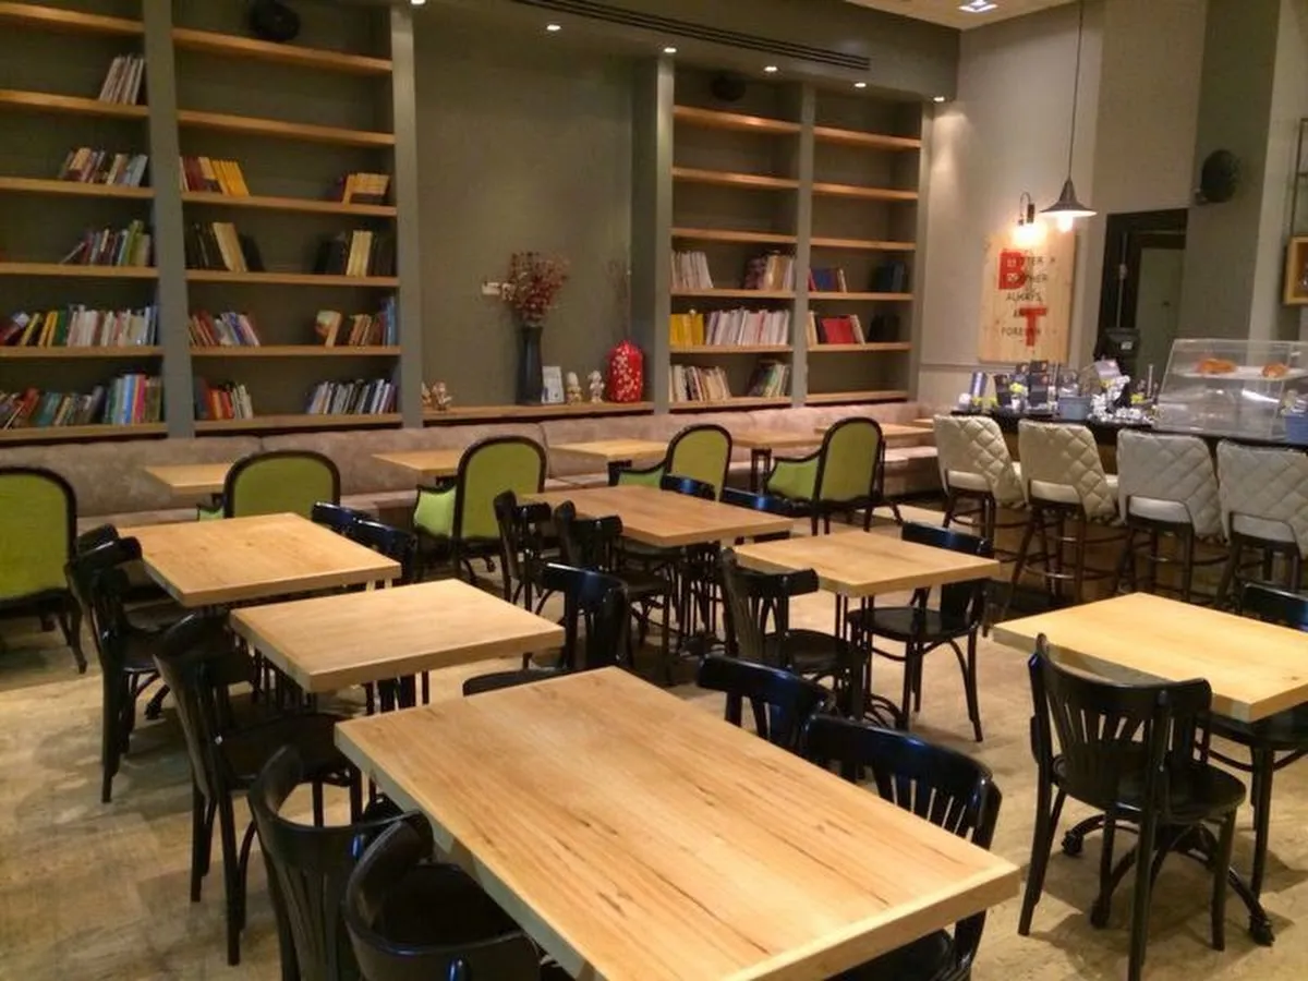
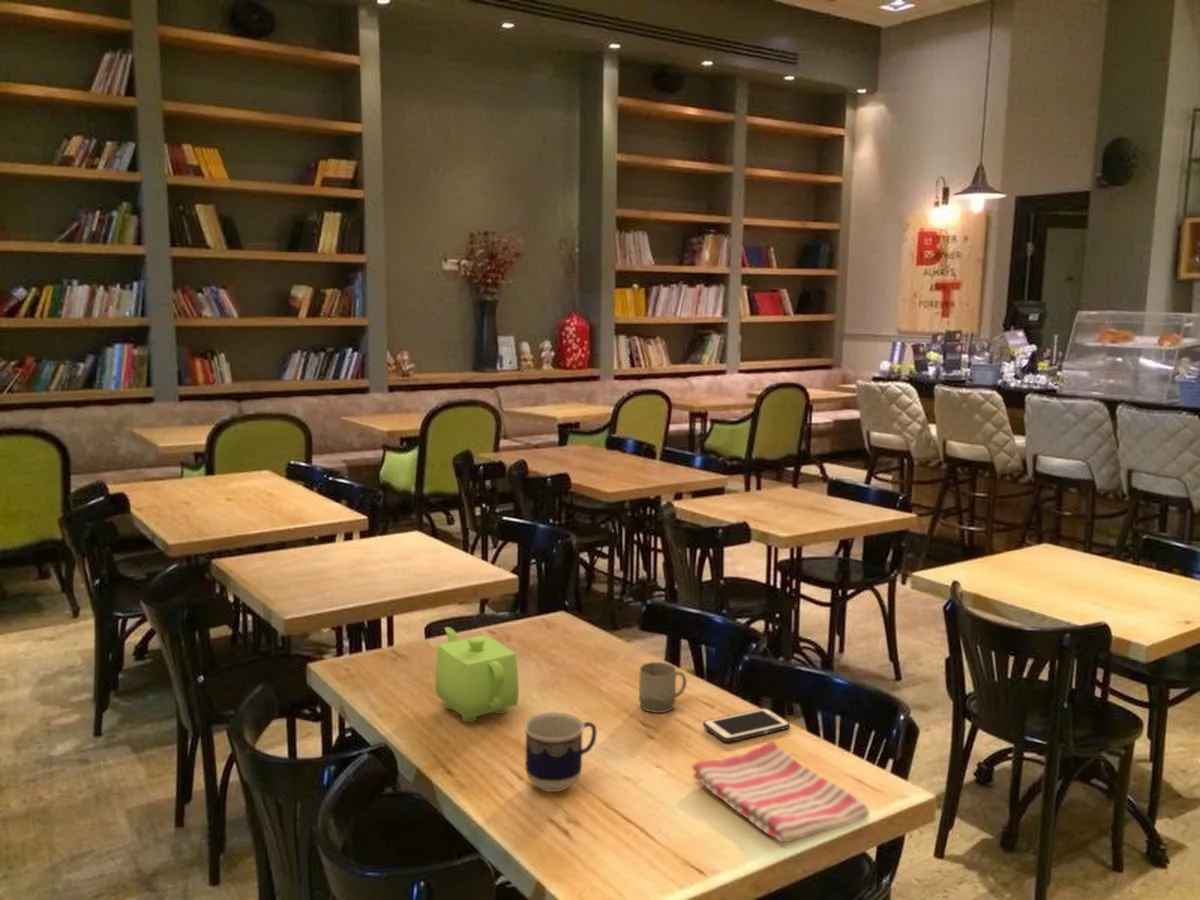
+ teapot (472, 671)
+ dish towel (777, 788)
+ cup (561, 752)
+ cell phone (746, 724)
+ cup (664, 685)
